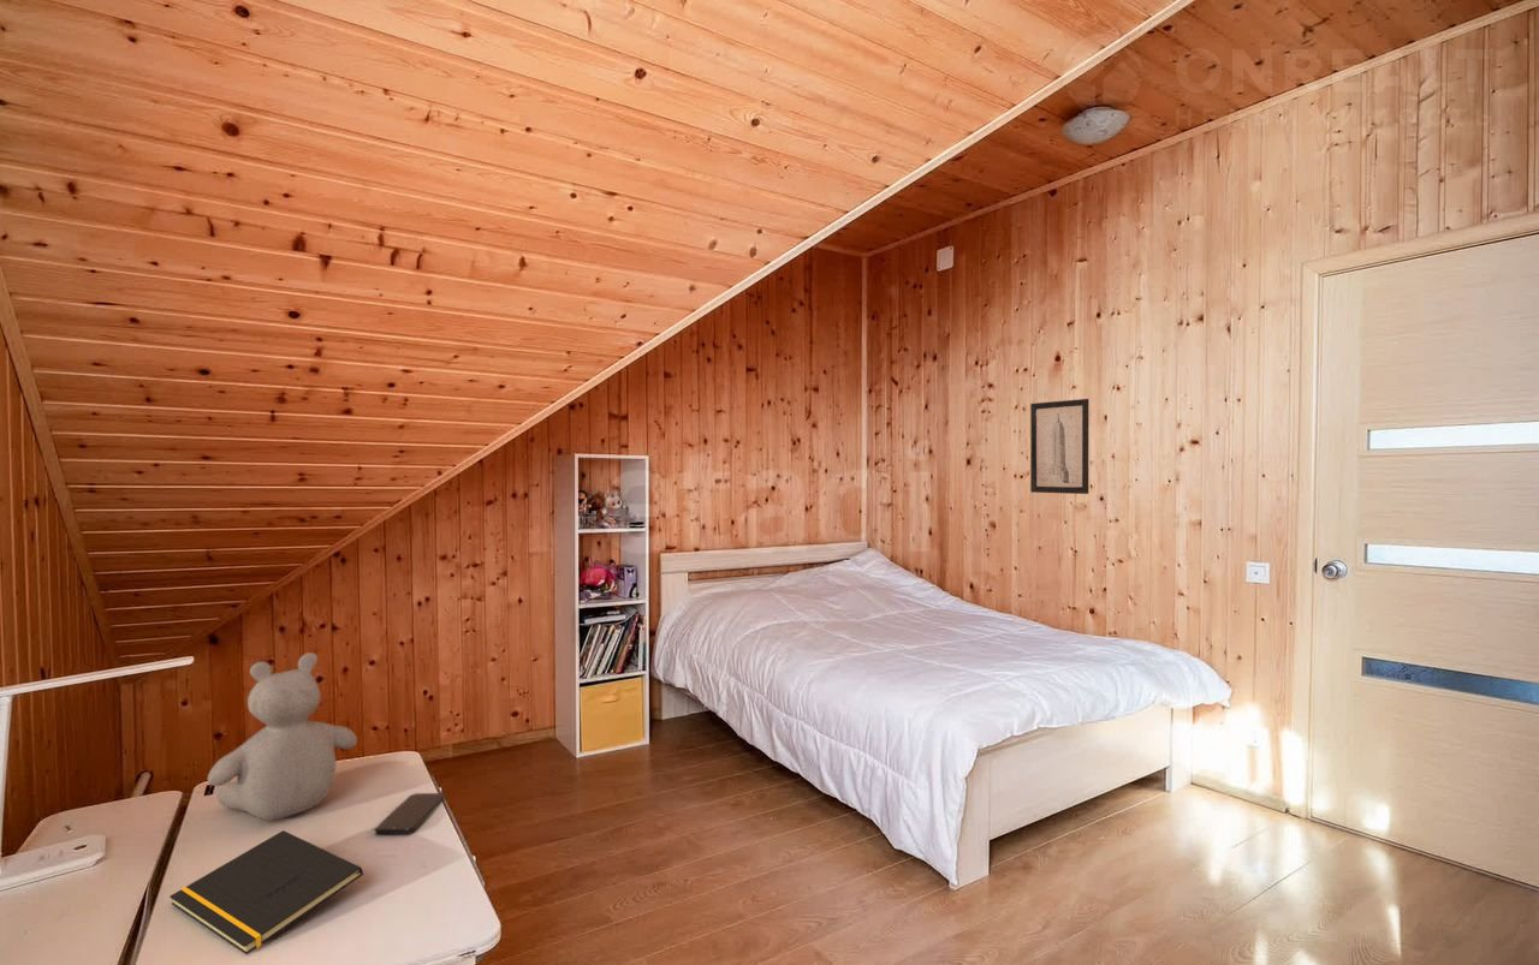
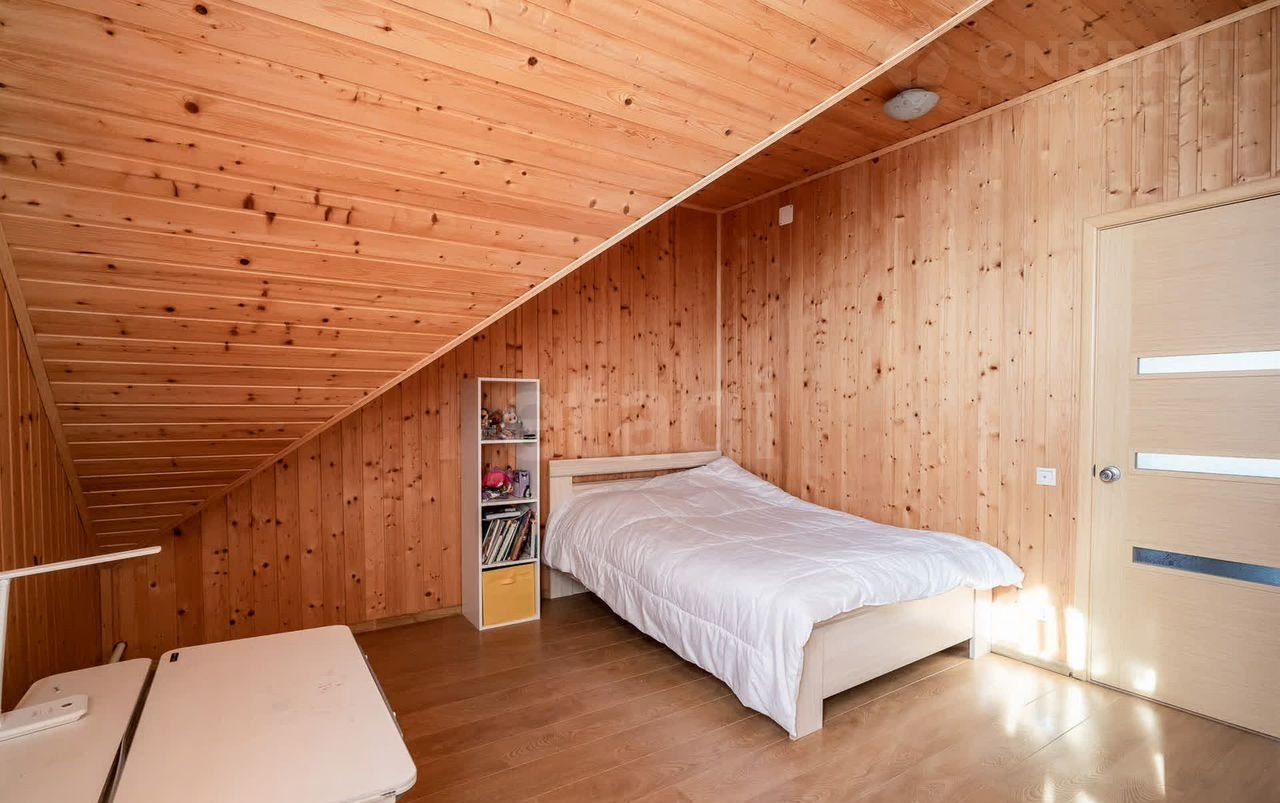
- teddy bear (277, 731)
- smartphone (411, 812)
- notepad (267, 884)
- wall art (1058, 447)
